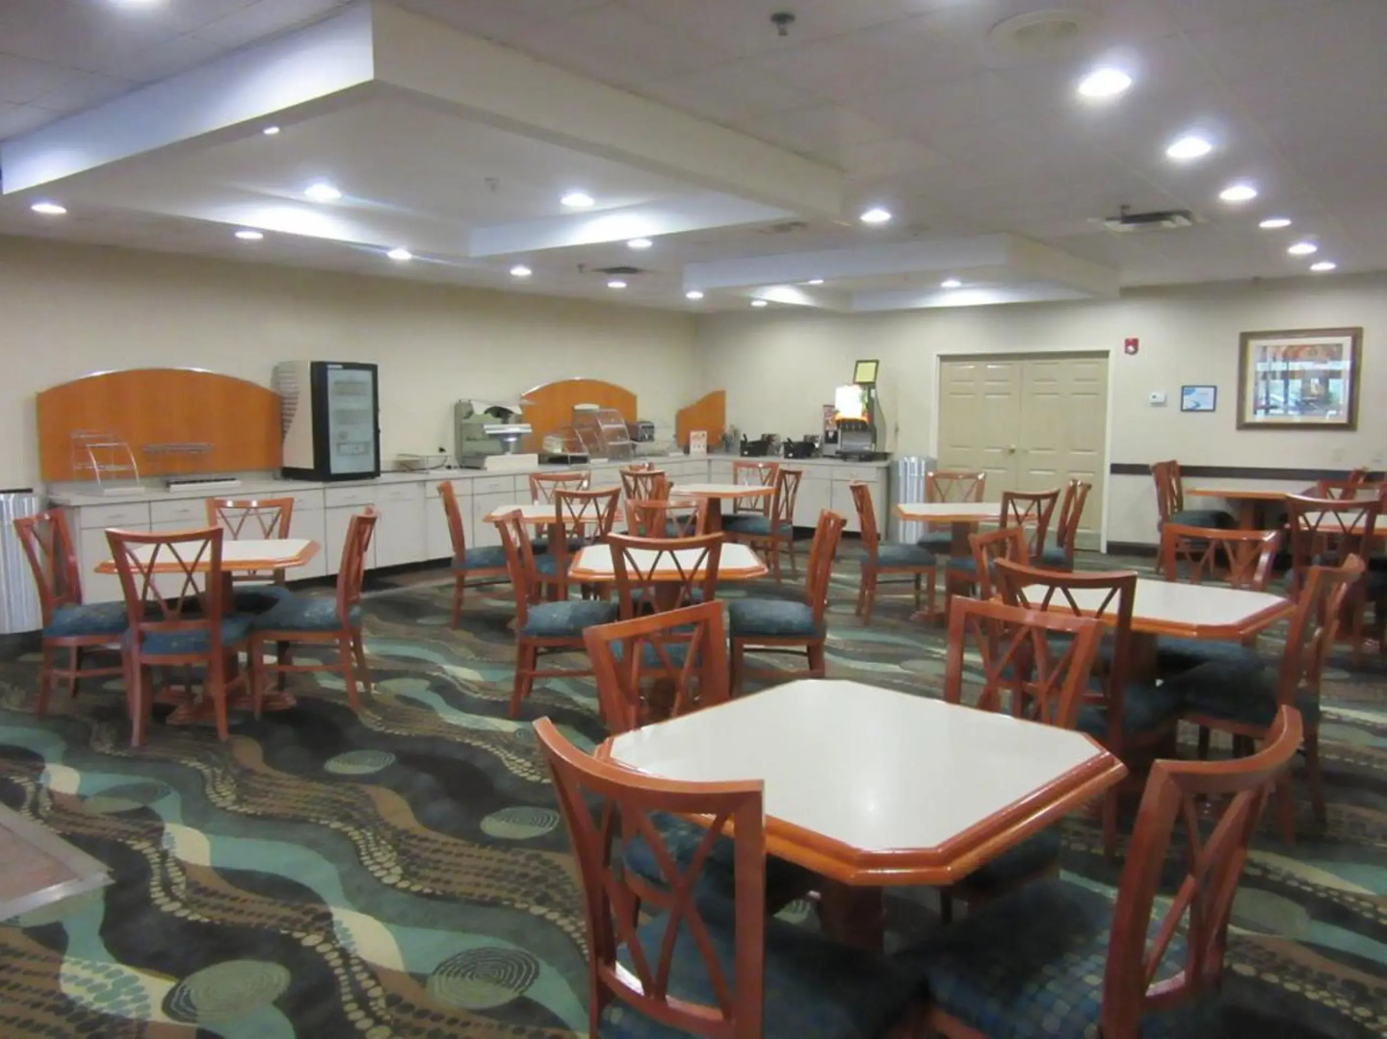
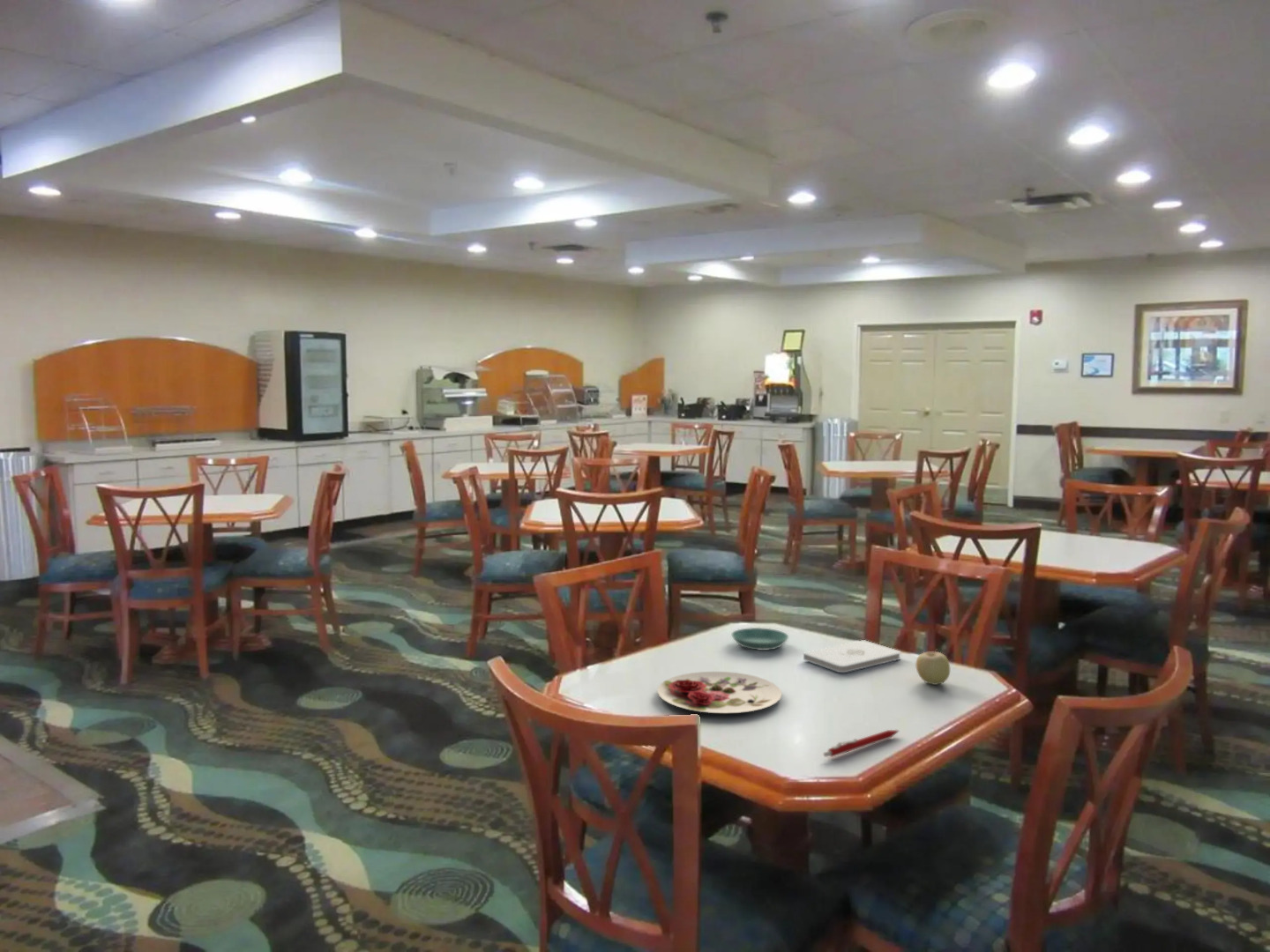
+ pen (863, 740)
+ saucer (759, 639)
+ fruit (933, 665)
+ plate (719, 690)
+ notepad (853, 656)
